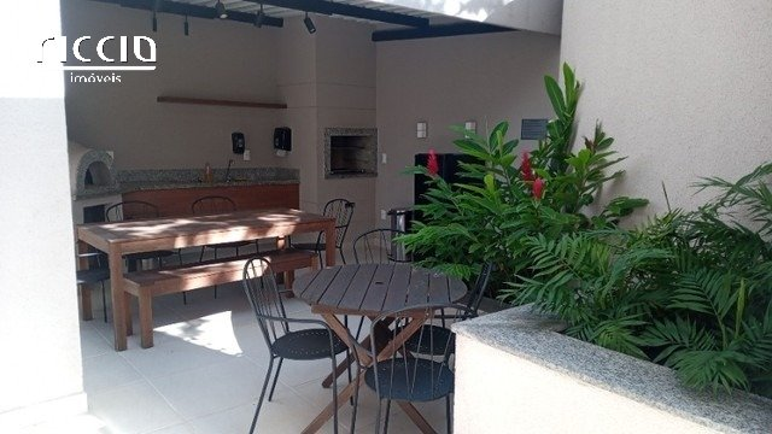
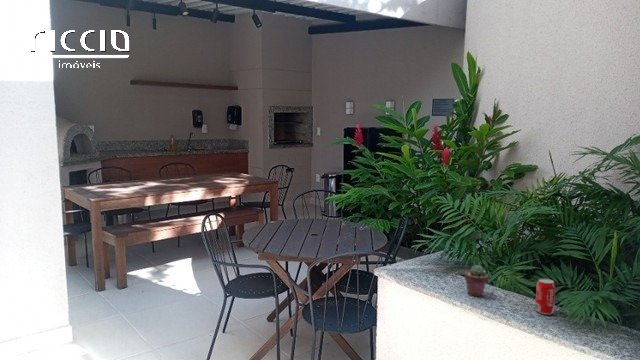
+ potted succulent (476, 279)
+ beverage can (545, 296)
